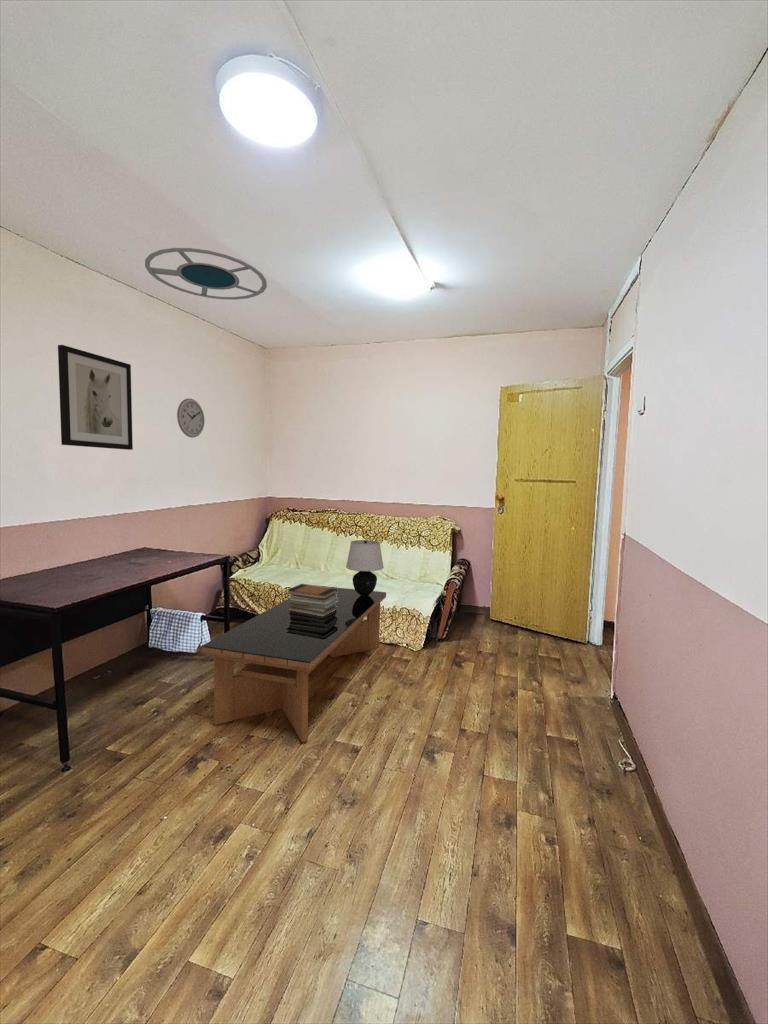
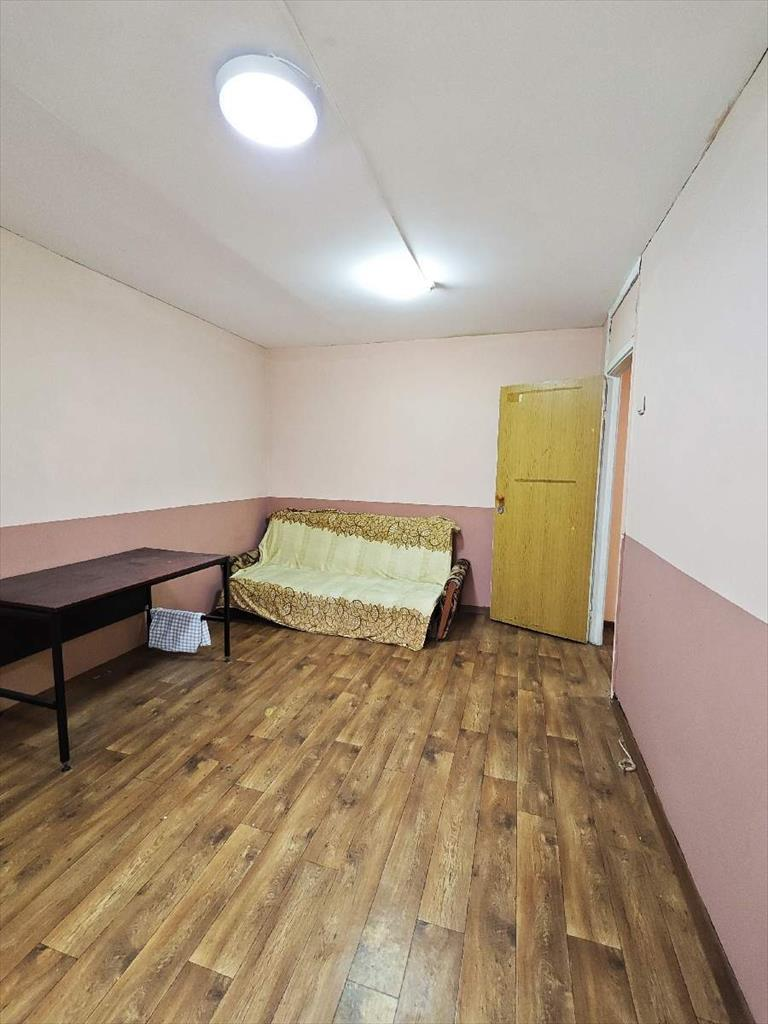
- wall clock (192, 418)
- wall art (98, 401)
- ceiling lamp (208, 271)
- book stack (313, 599)
- table lamp (364, 567)
- coffee table (311, 646)
